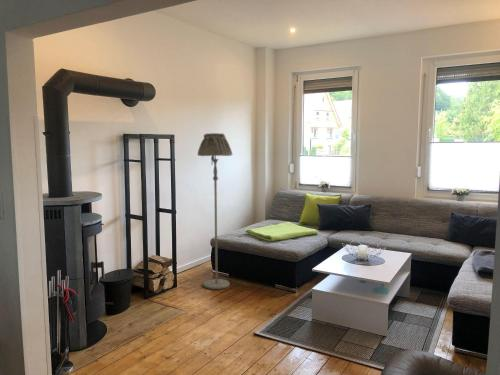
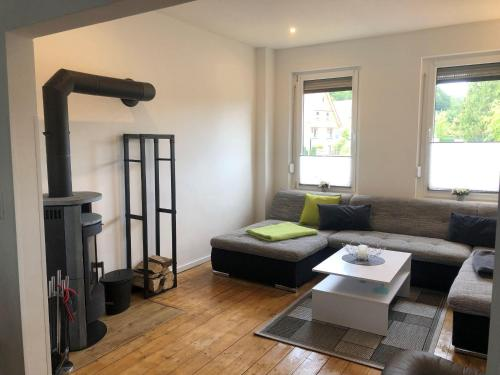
- floor lamp (215, 210)
